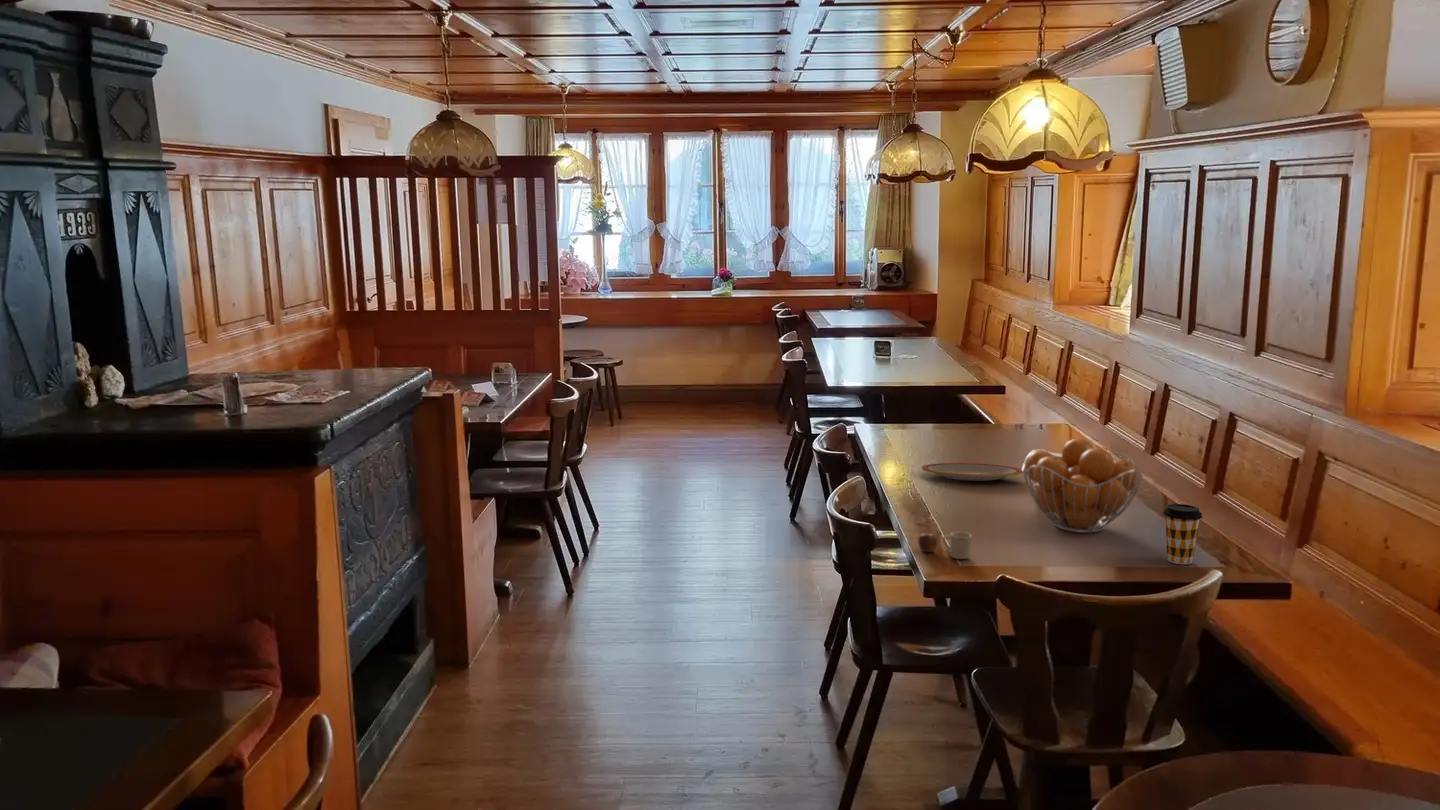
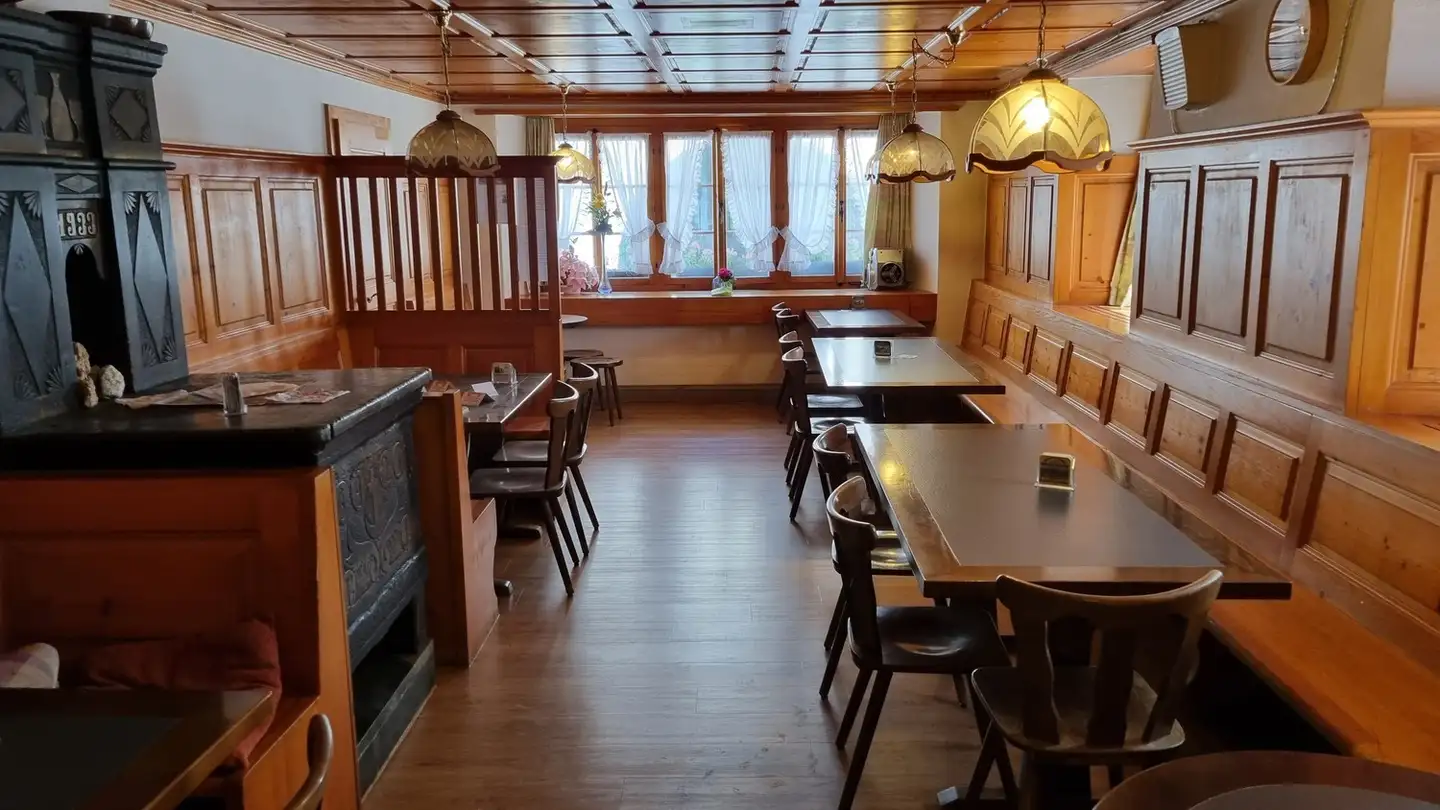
- fruit basket (1080, 484)
- plate (971, 473)
- mug (944, 542)
- coffee cup (1181, 534)
